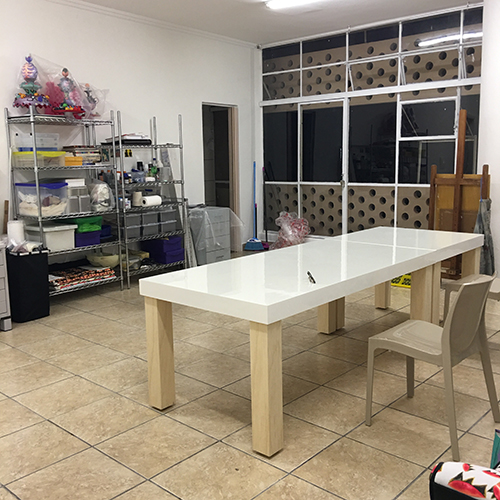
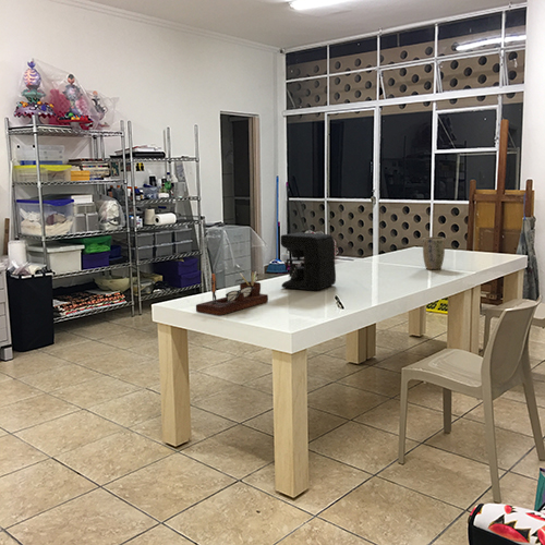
+ coffee maker (306, 261)
+ desk organizer (235, 290)
+ plant pot (433, 253)
